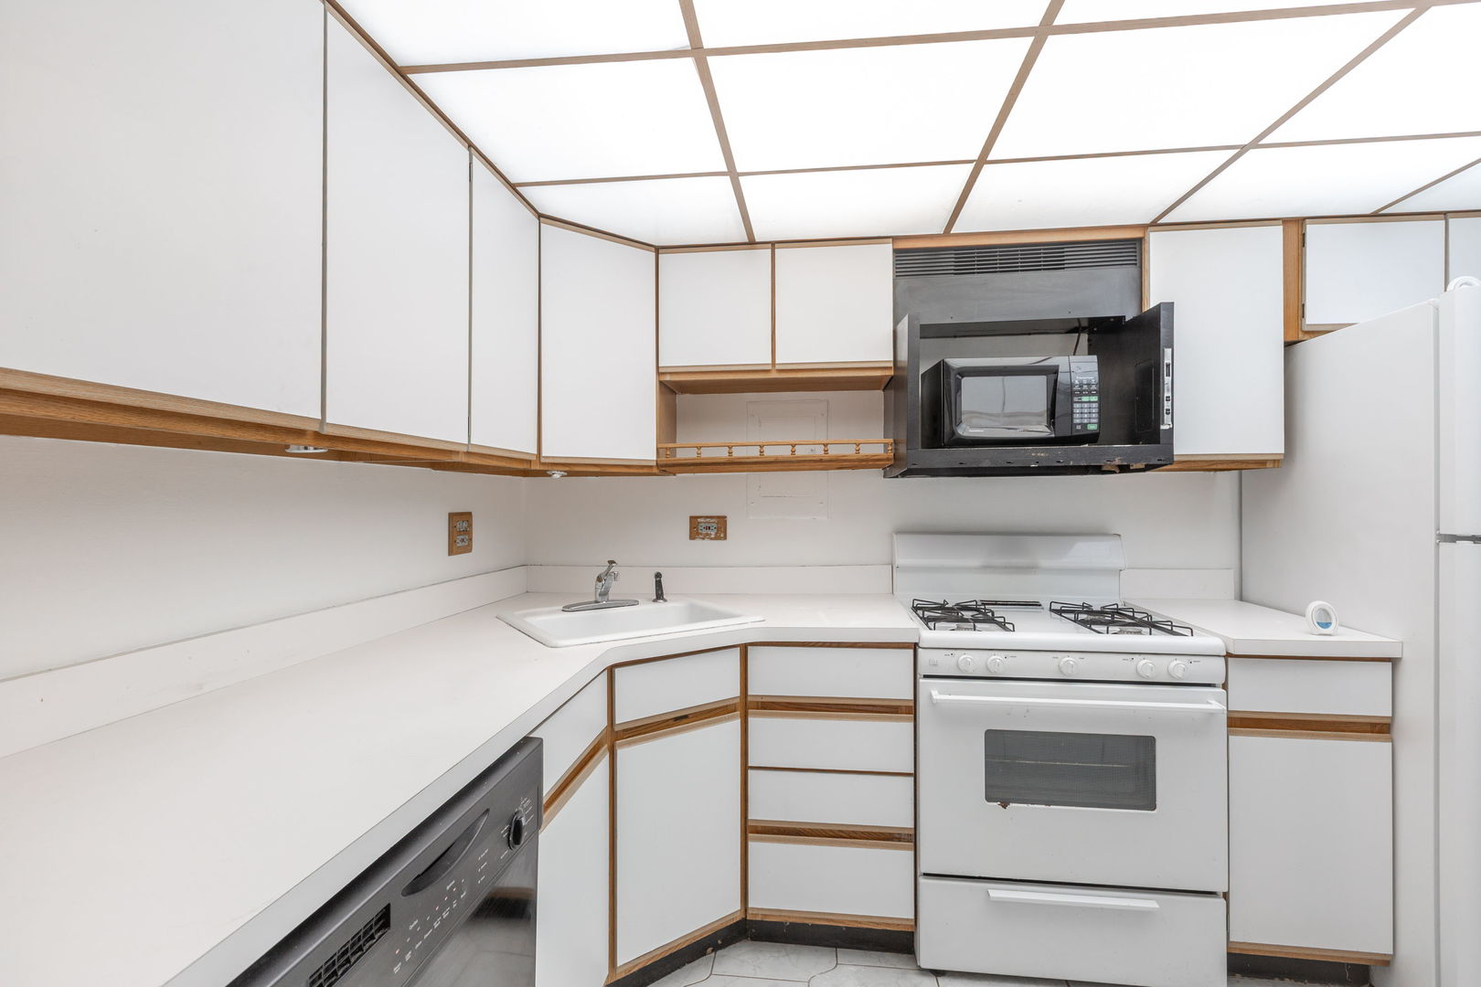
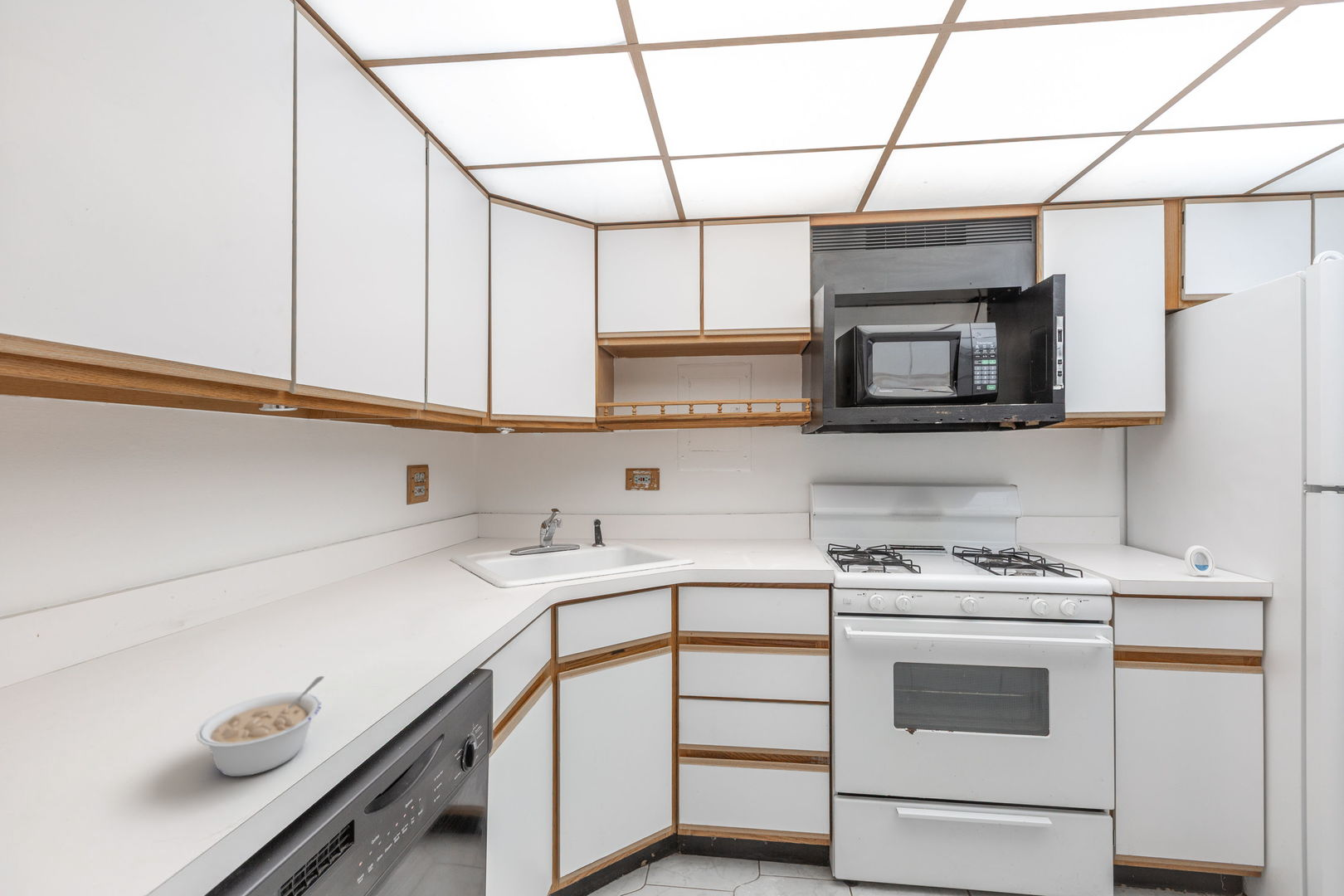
+ legume (263, 729)
